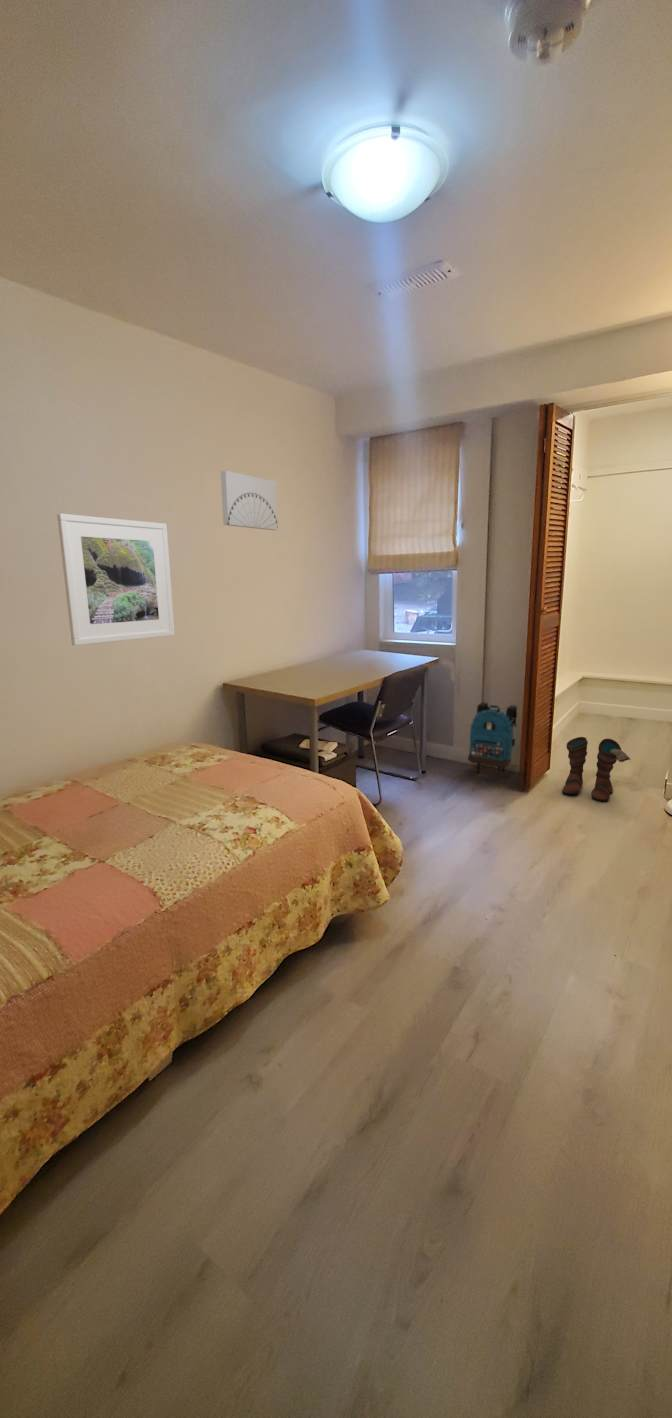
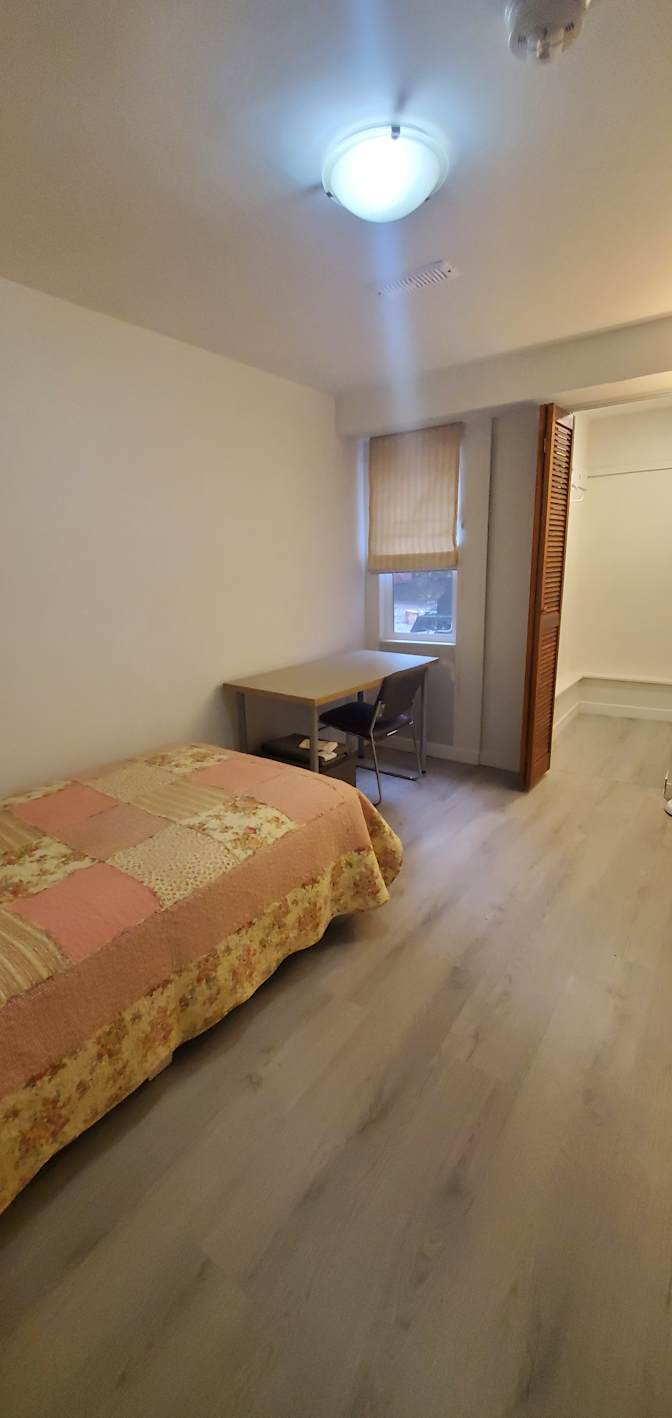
- boots (597, 766)
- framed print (121, 580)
- wall art (250, 502)
- backpack (493, 739)
